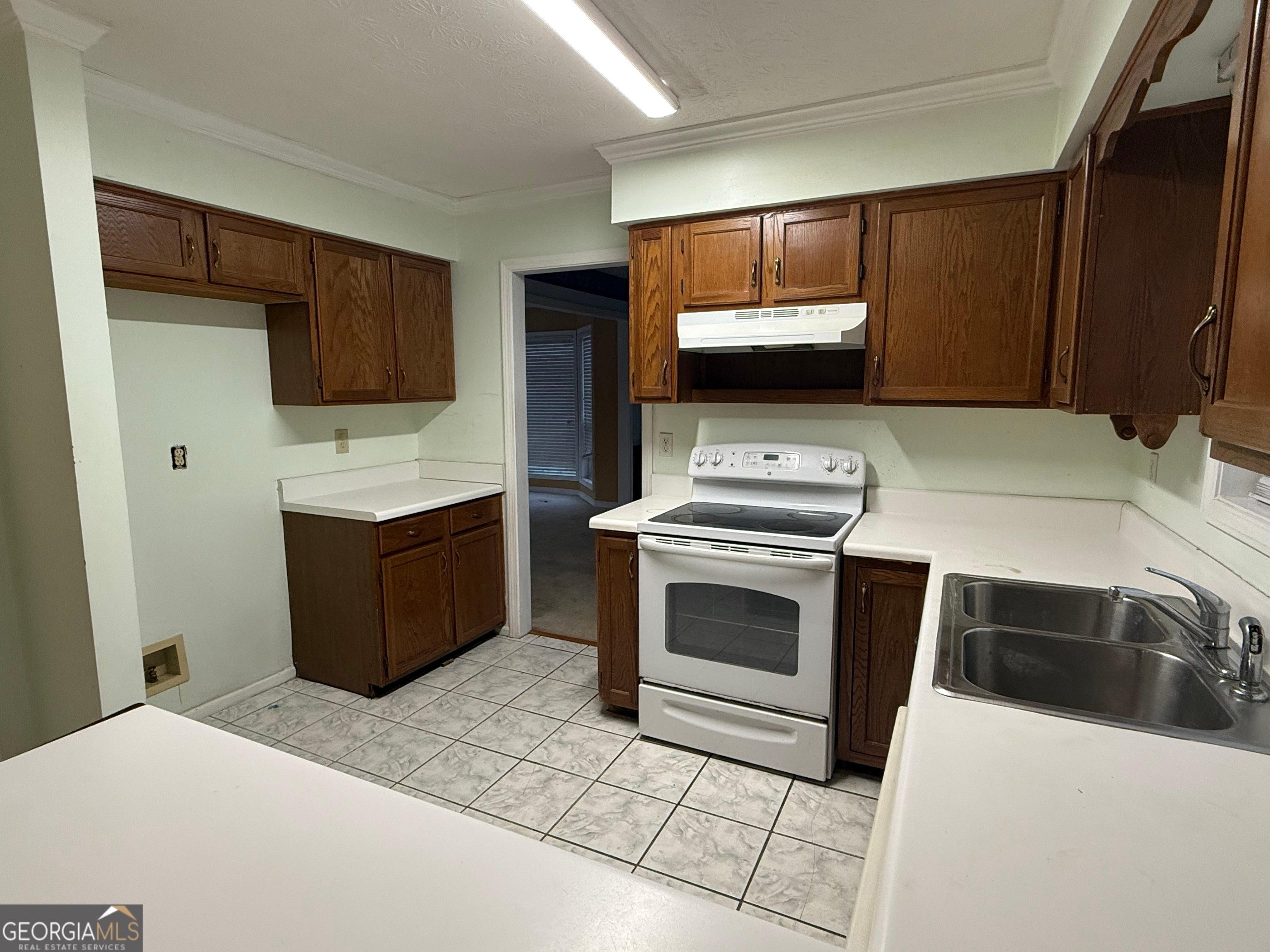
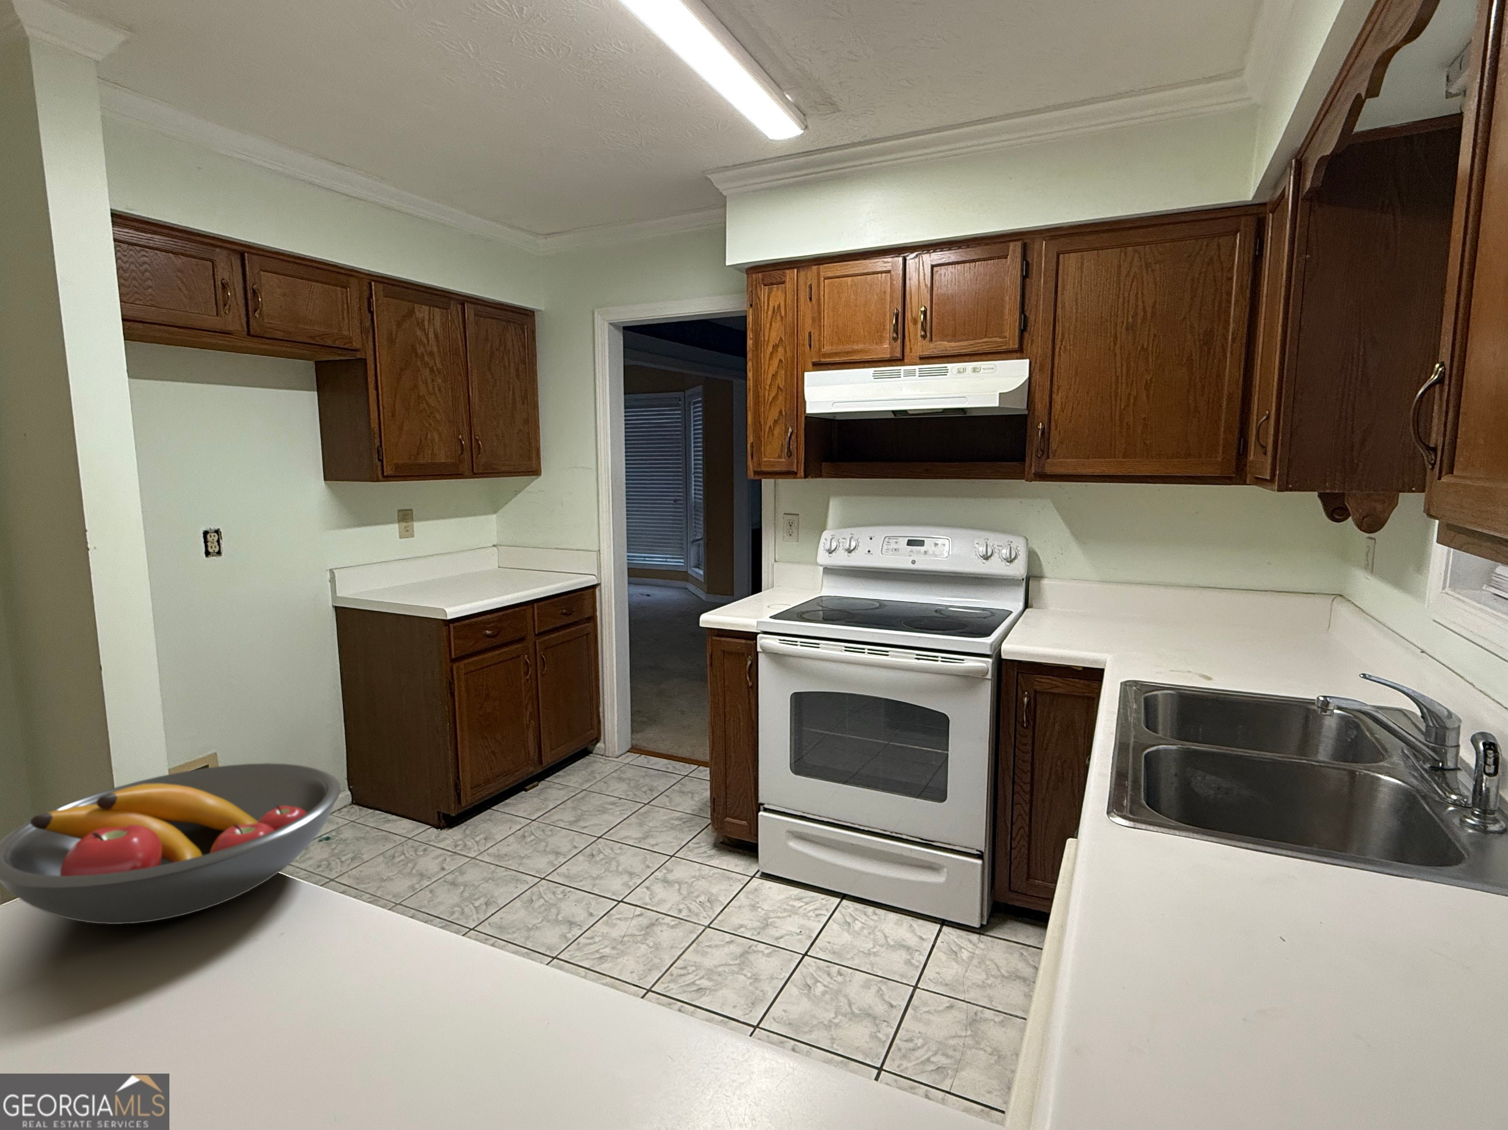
+ fruit bowl (184, 839)
